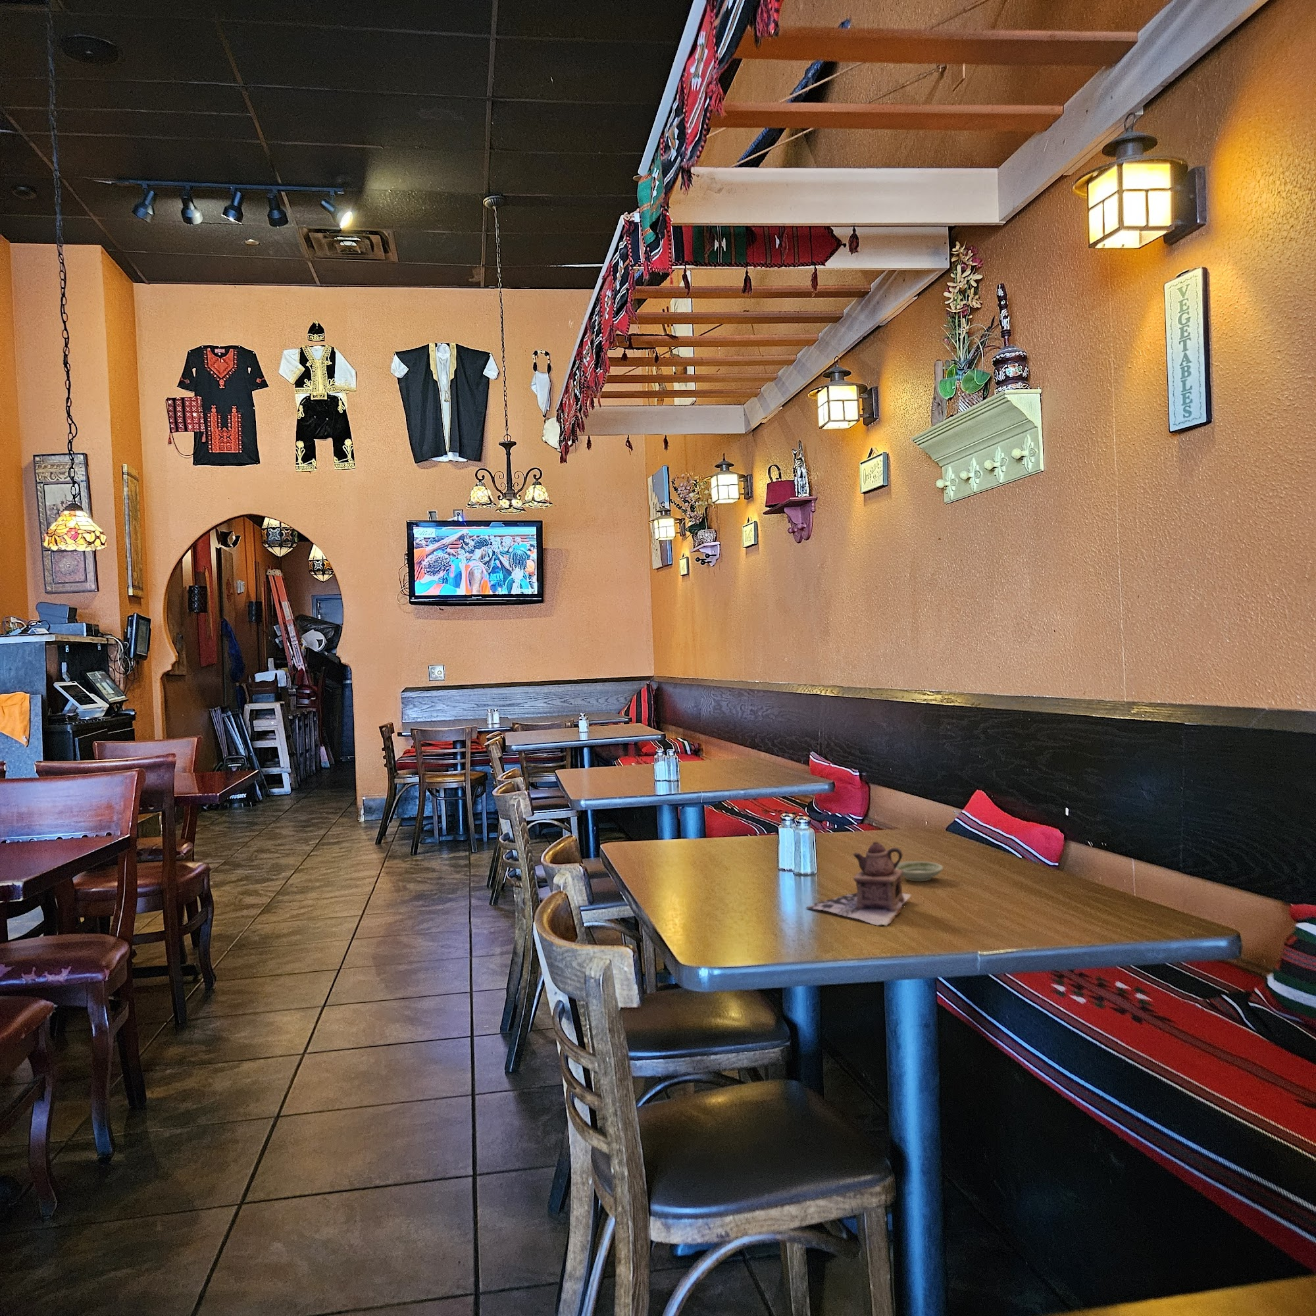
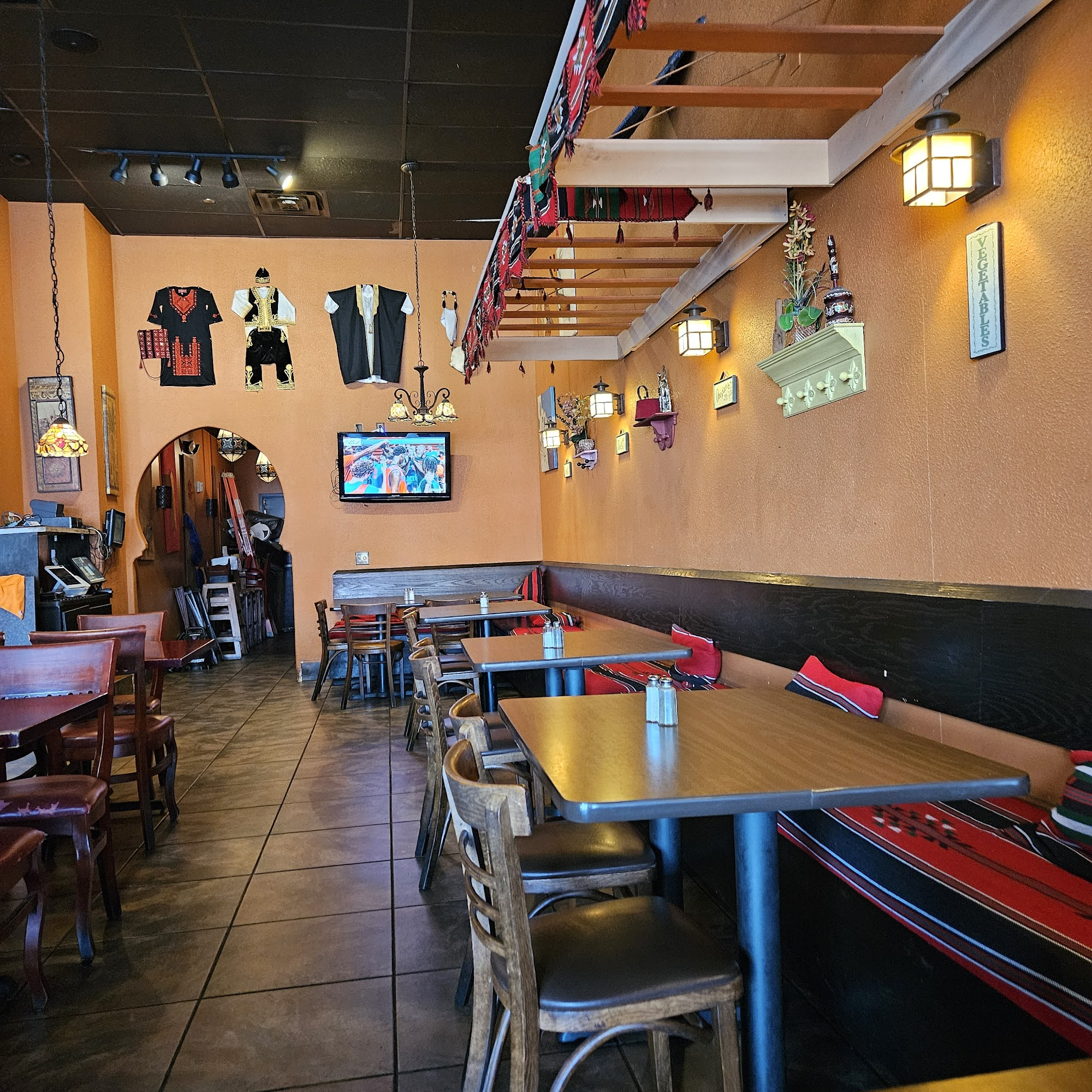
- teapot (874, 875)
- saucer (918, 871)
